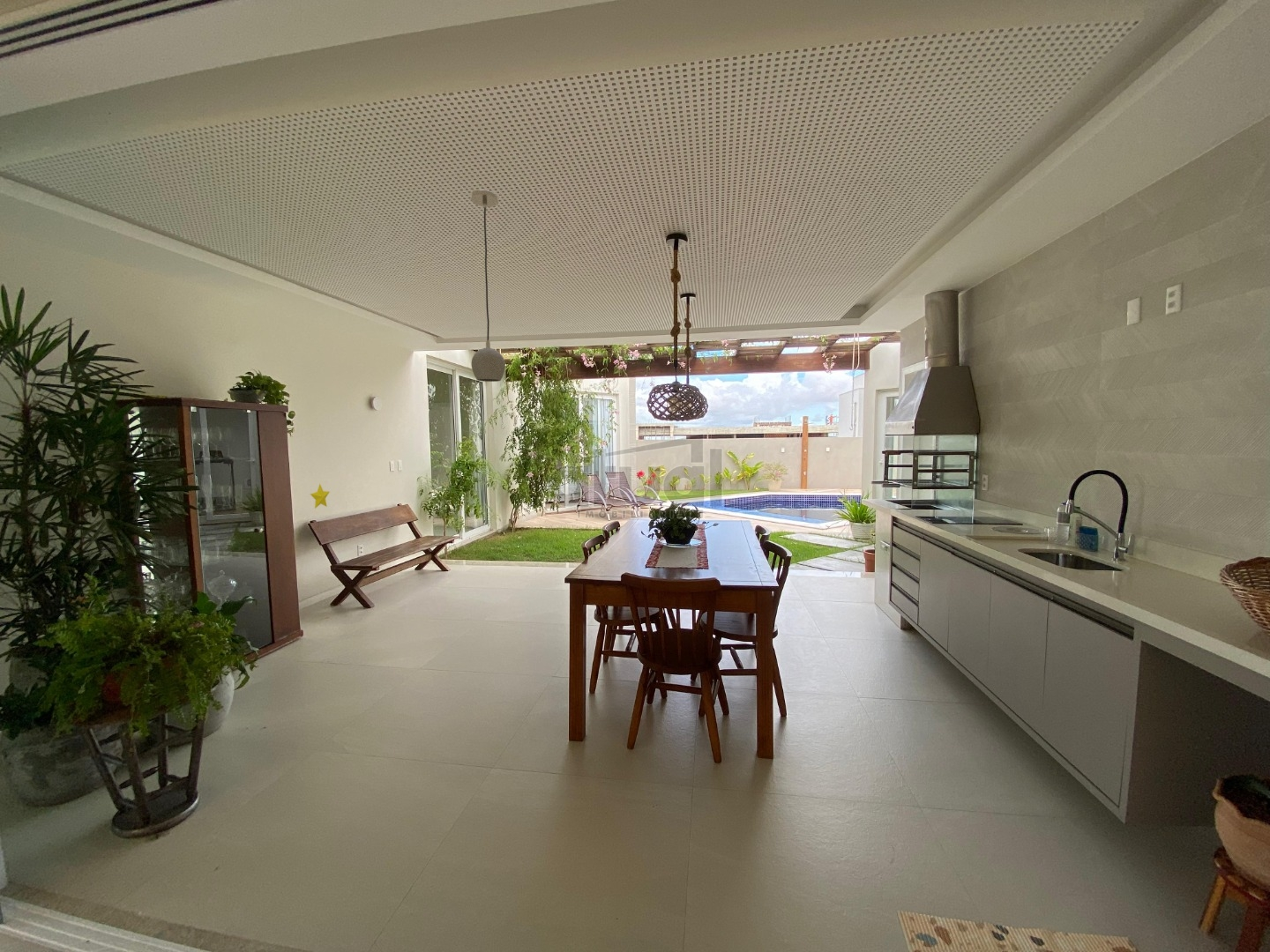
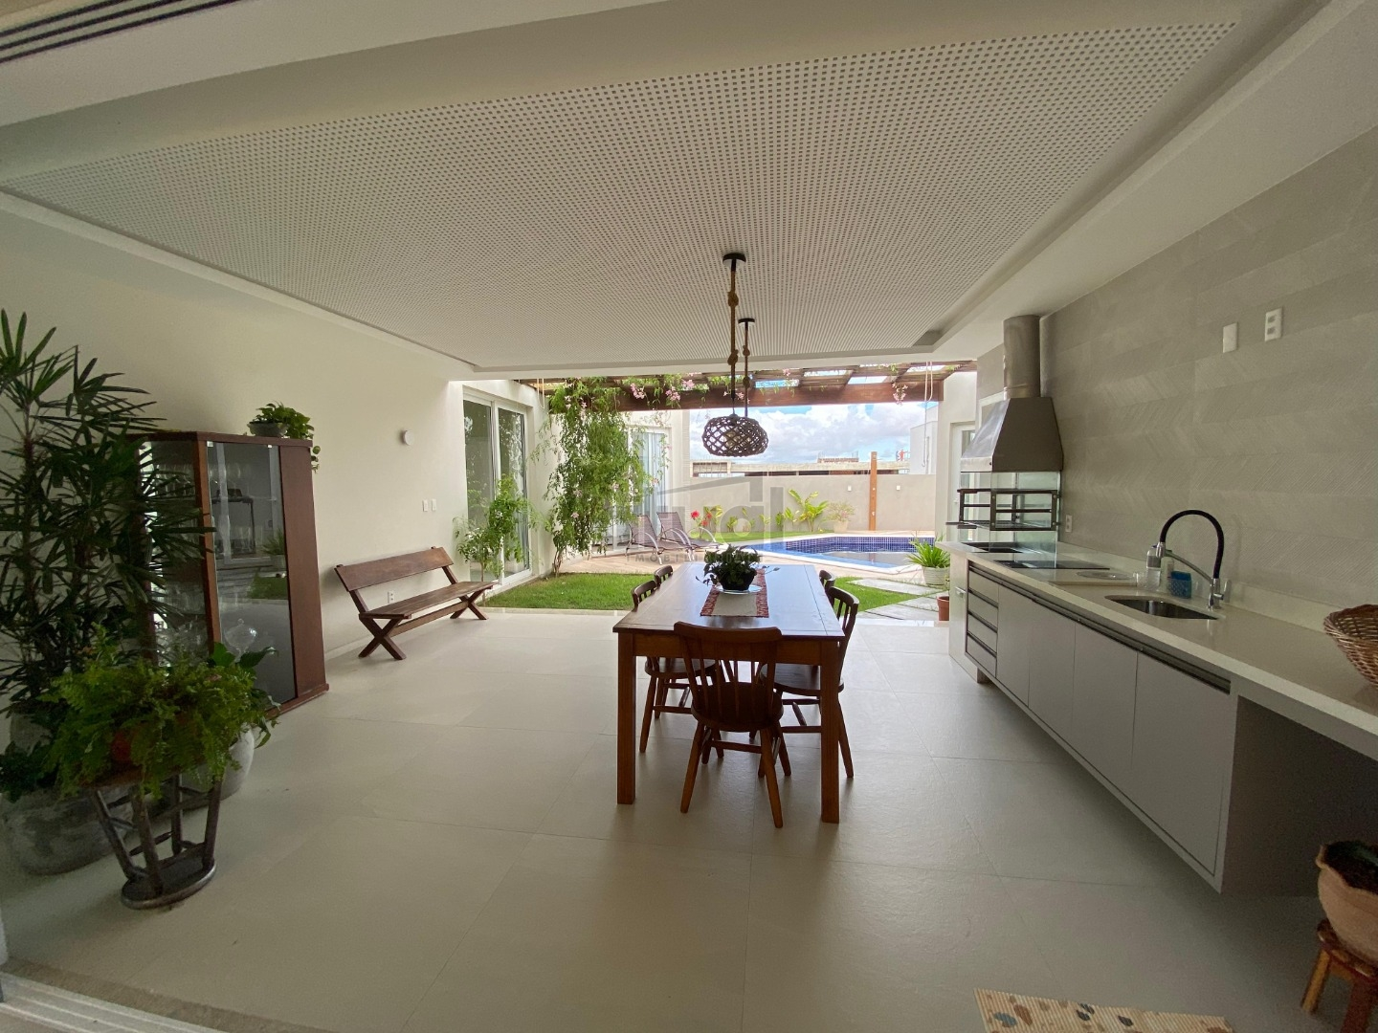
- light fixture (486, 289)
- decorative star (320, 495)
